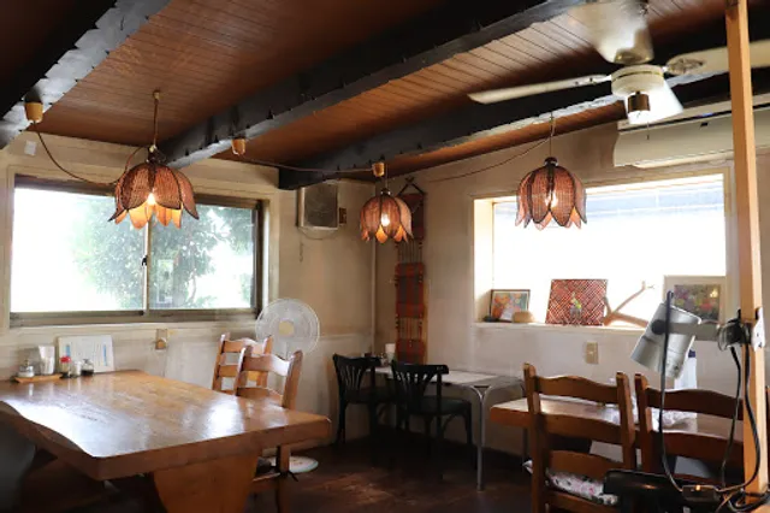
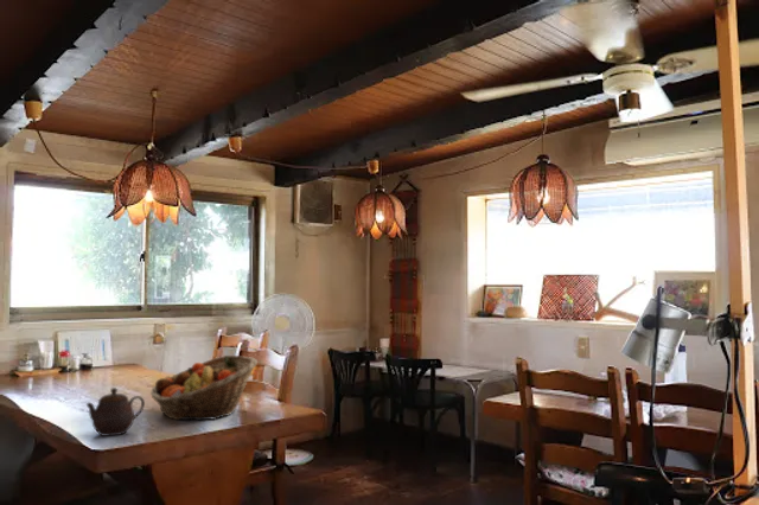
+ teapot (115, 409)
+ fruit basket (204, 385)
